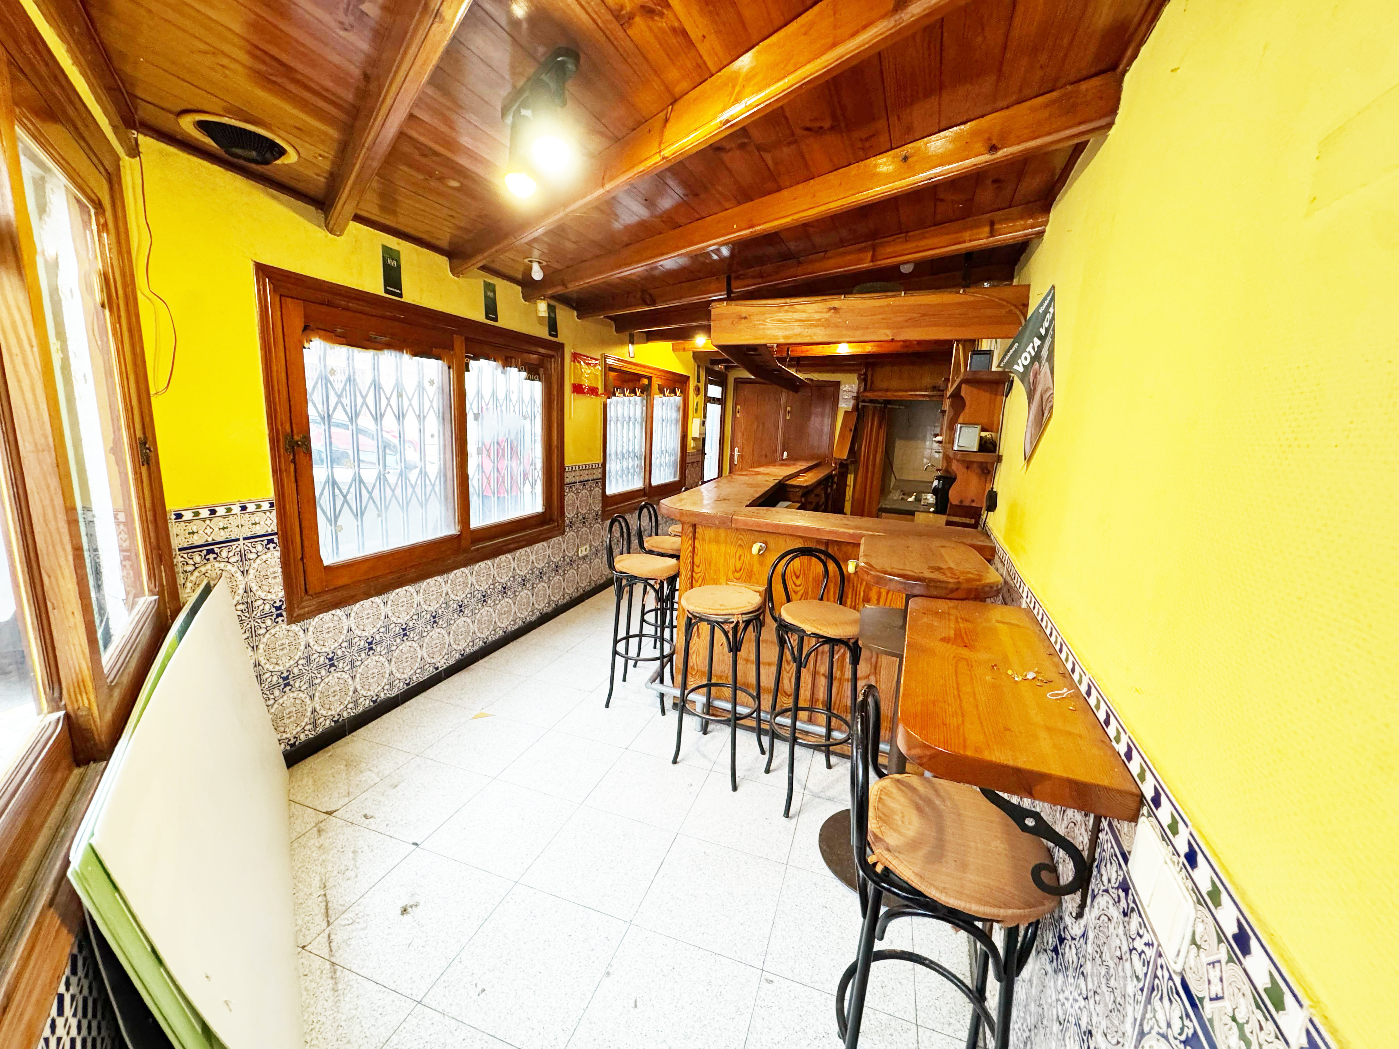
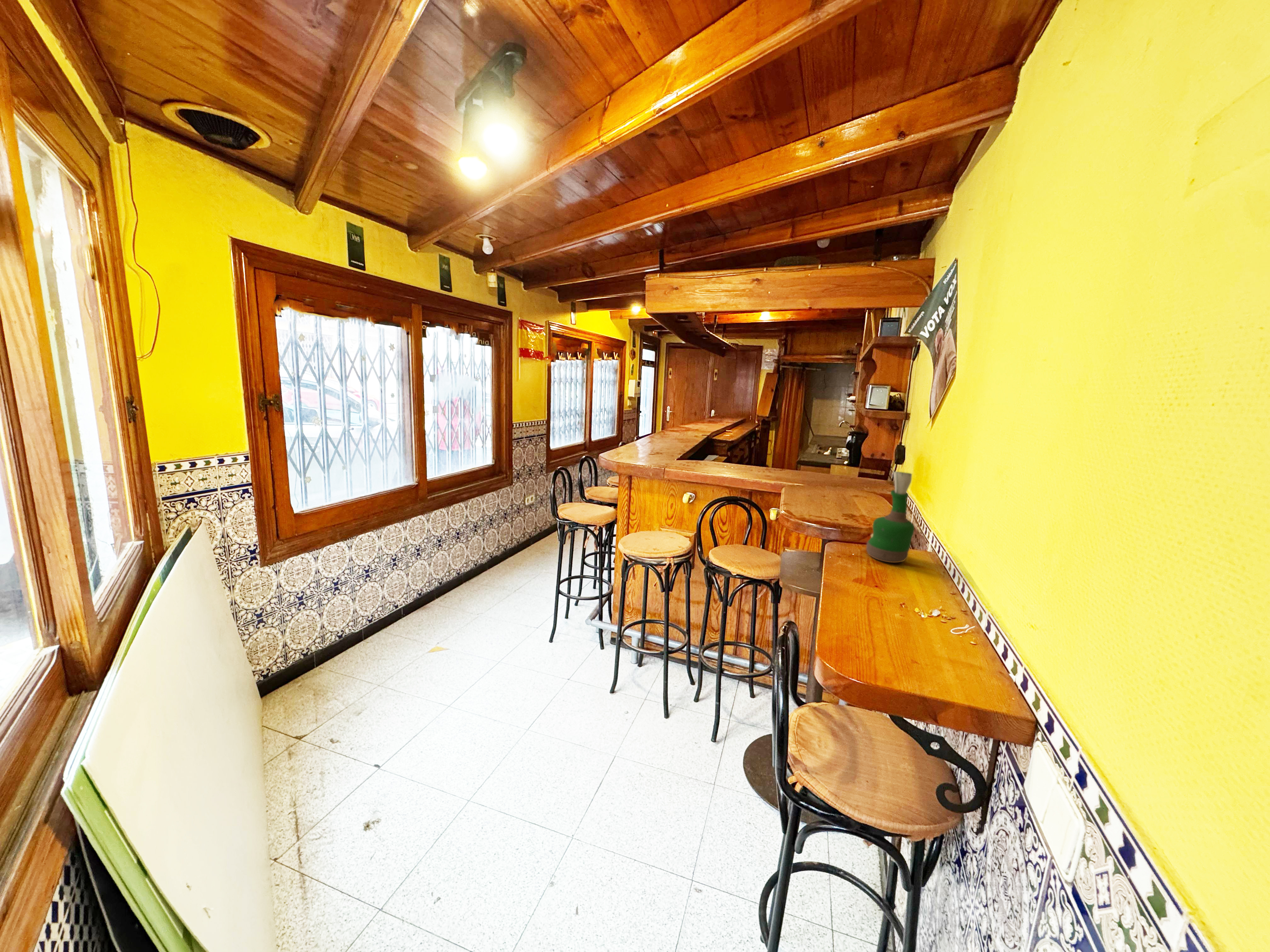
+ grog bottle (893, 515)
